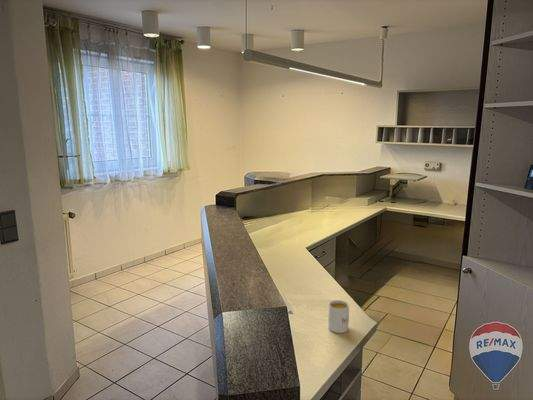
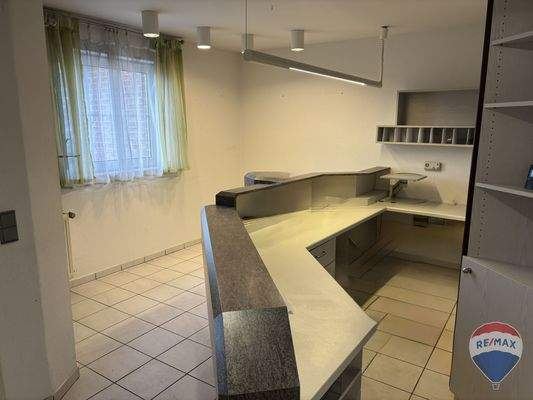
- mug (338, 314)
